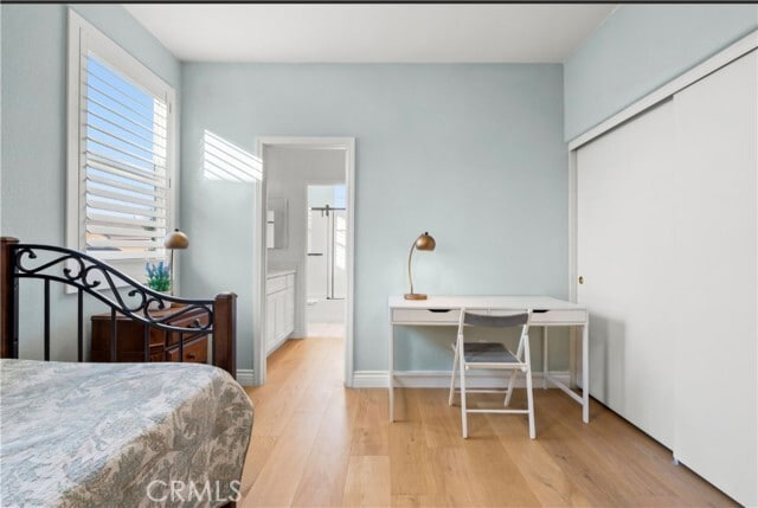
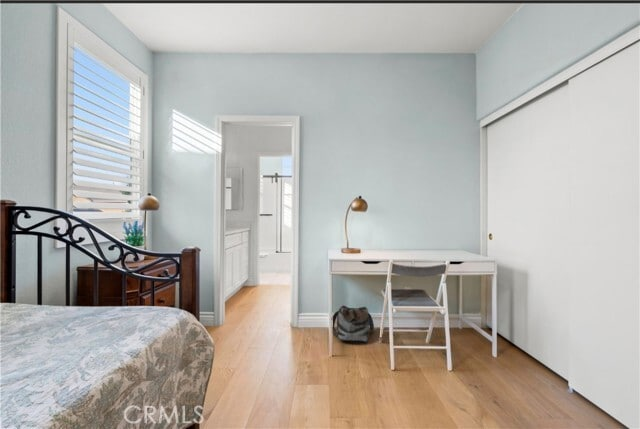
+ backpack (353, 321)
